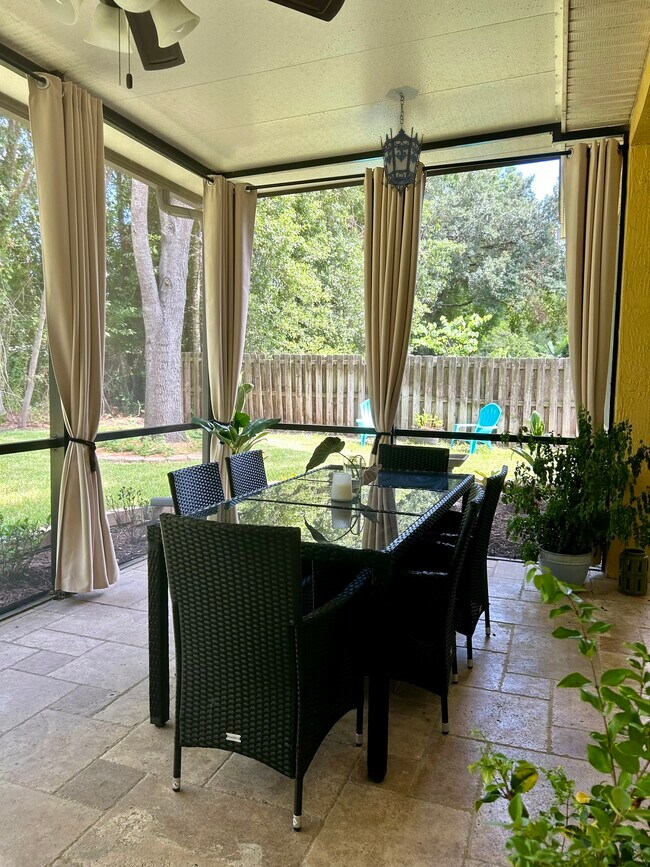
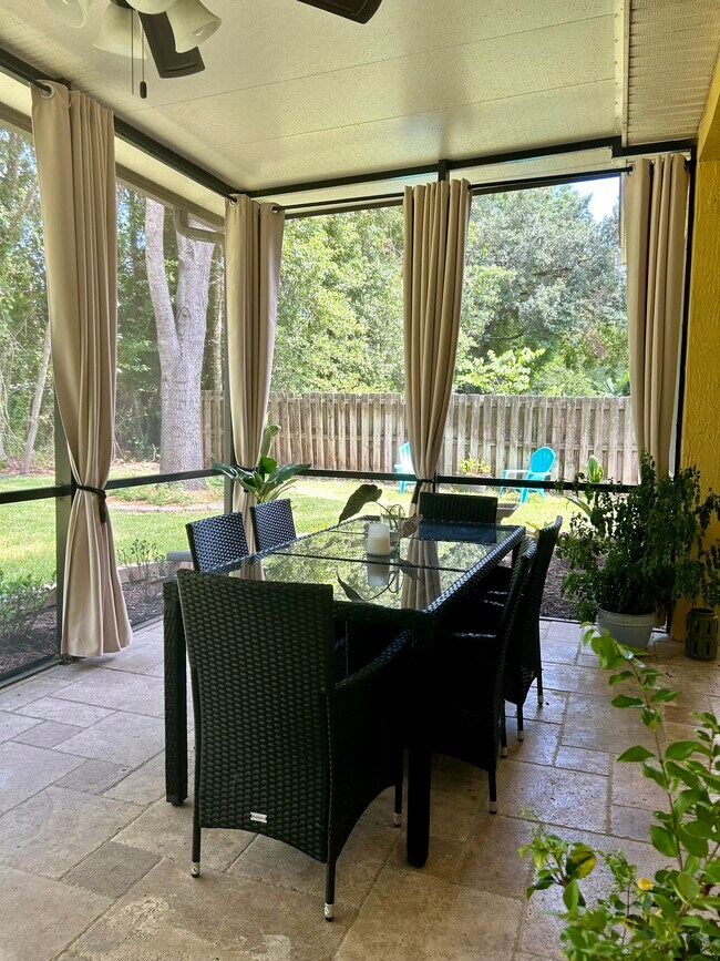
- hanging lantern (401, 145)
